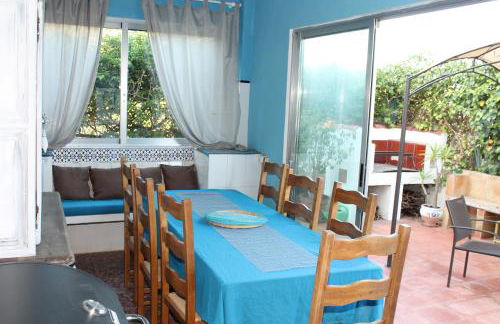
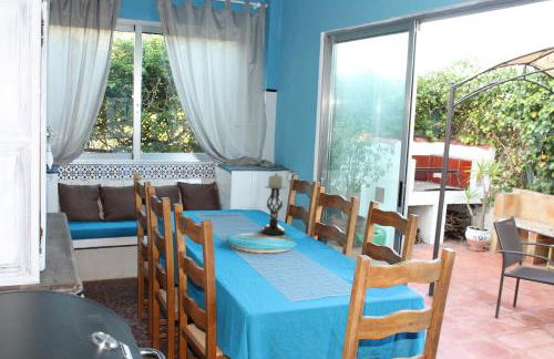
+ candle holder (275, 204)
